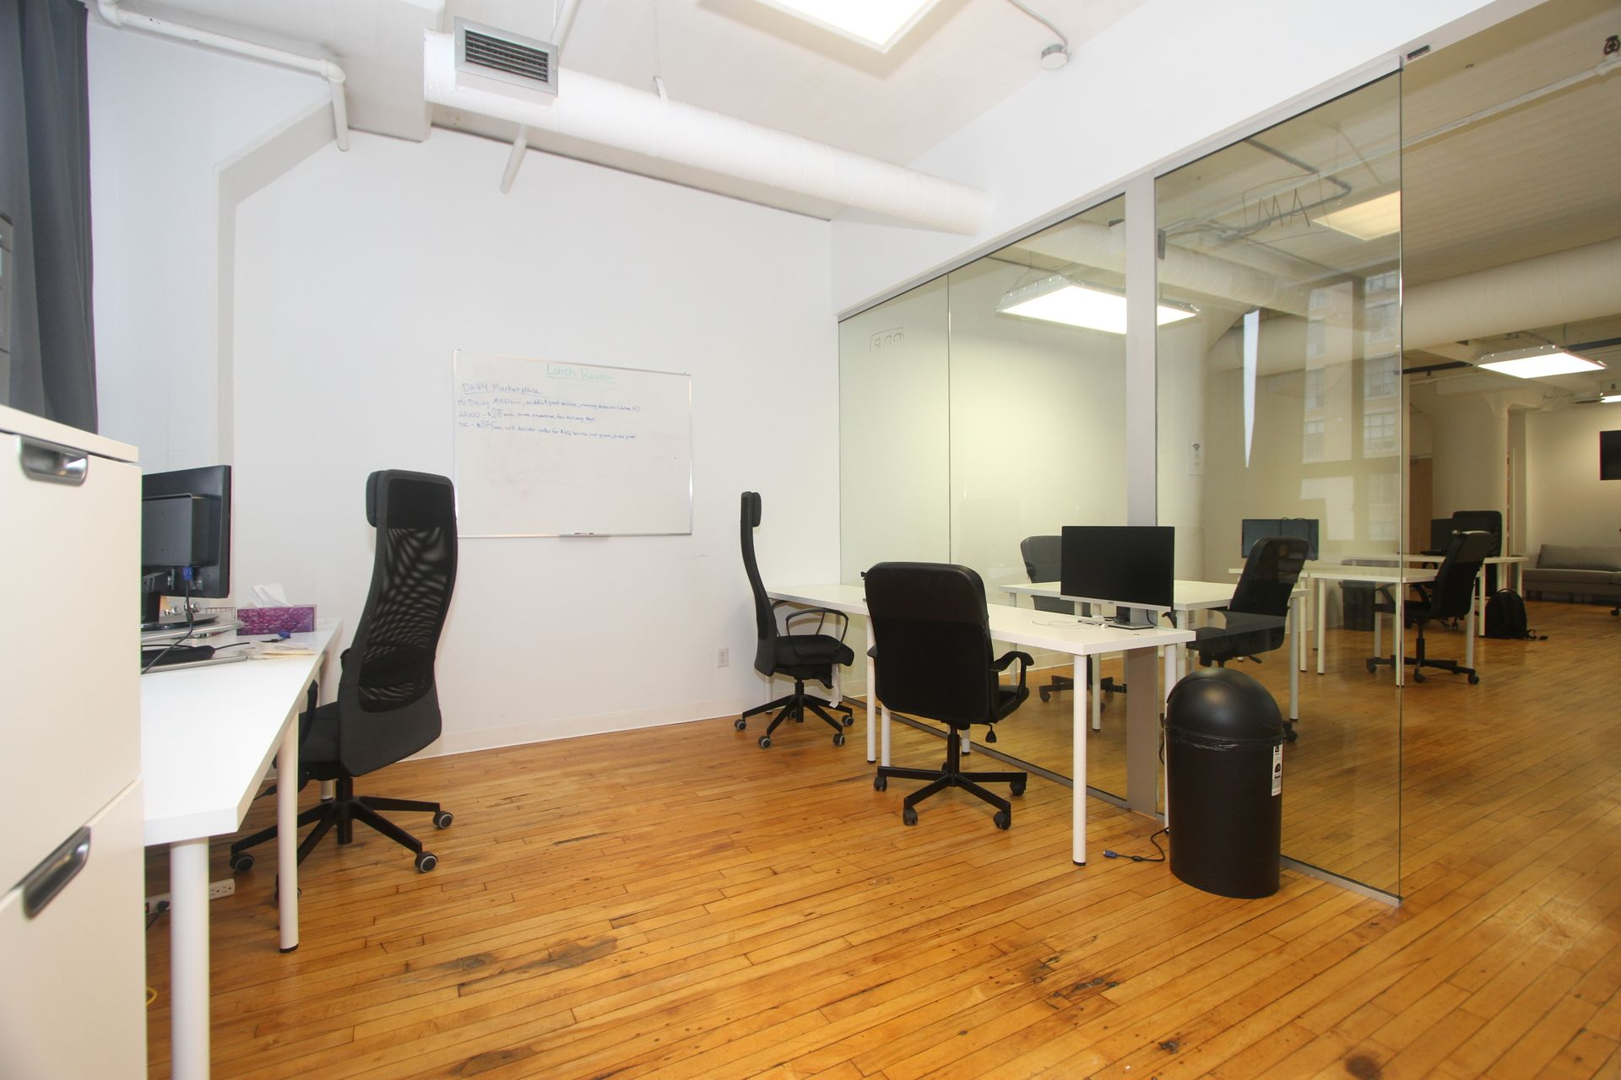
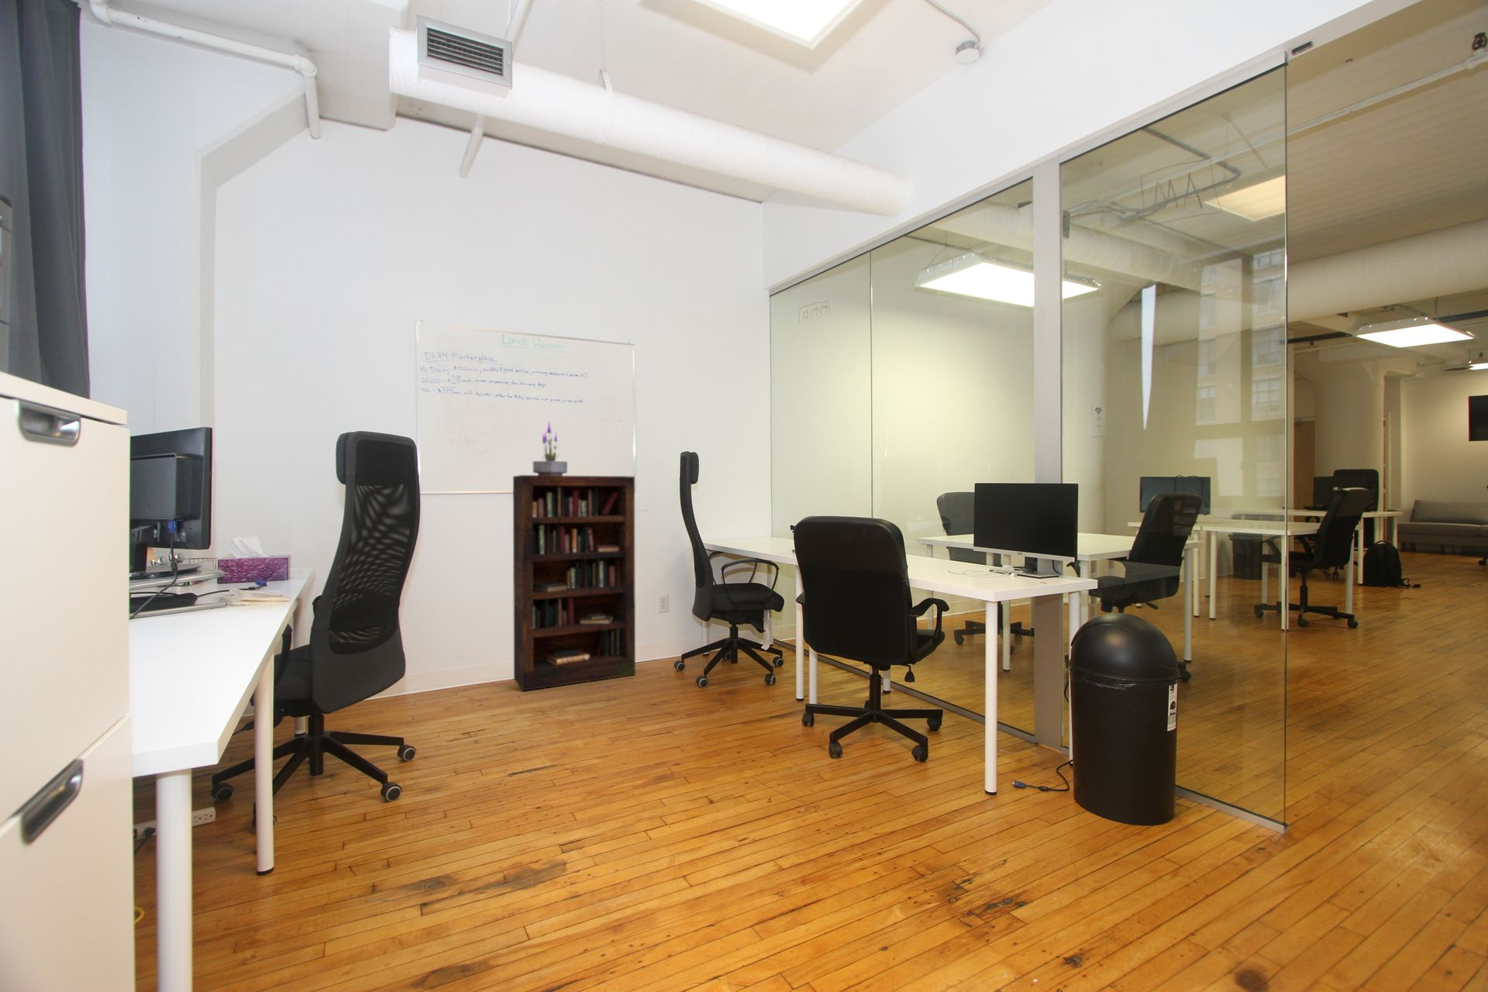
+ potted plant (549, 447)
+ bookcase (575, 577)
